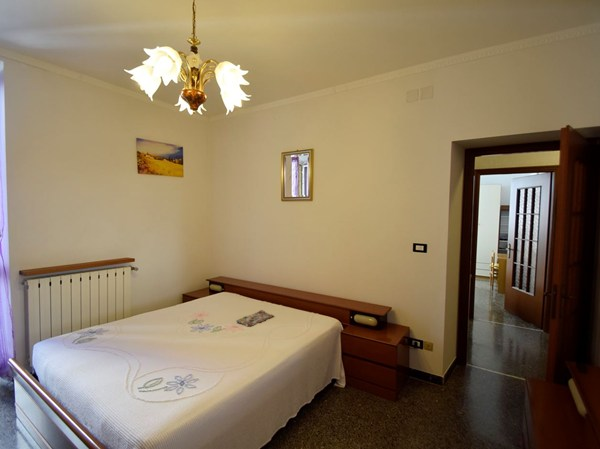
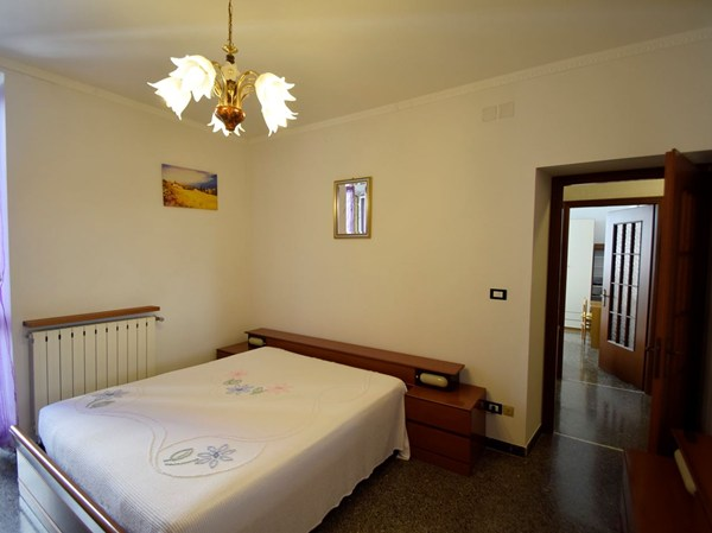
- magazine (256, 317)
